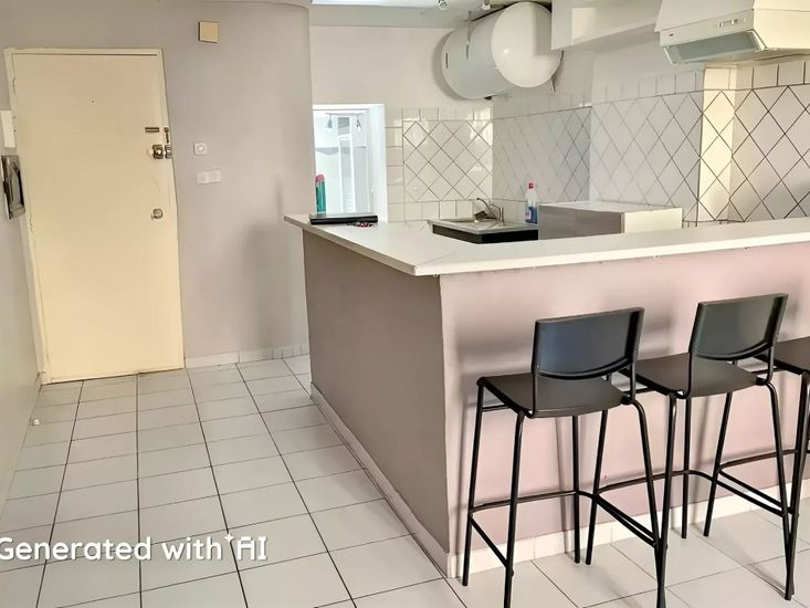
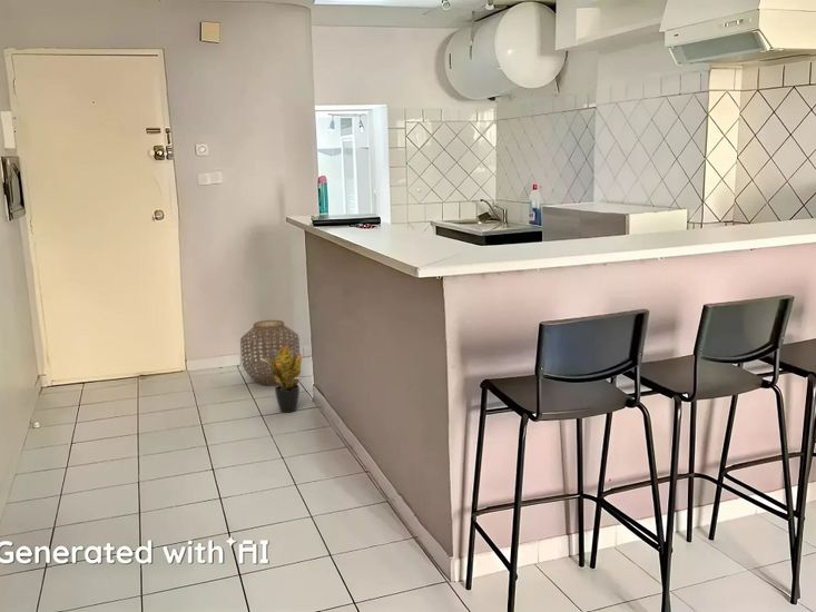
+ potted plant (285, 377)
+ woven basket (269, 352)
